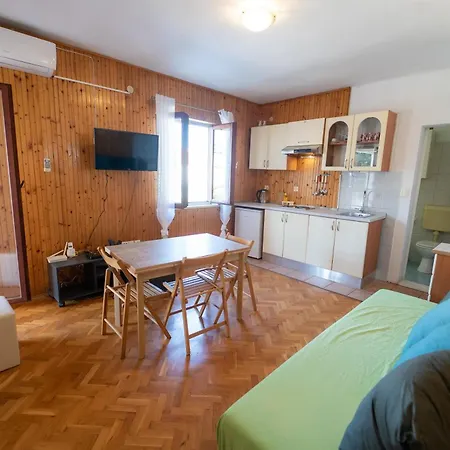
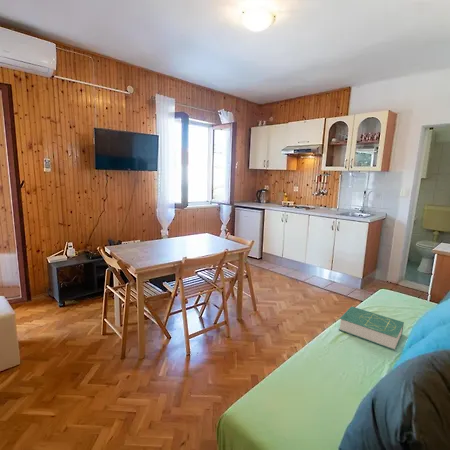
+ book (371, 326)
